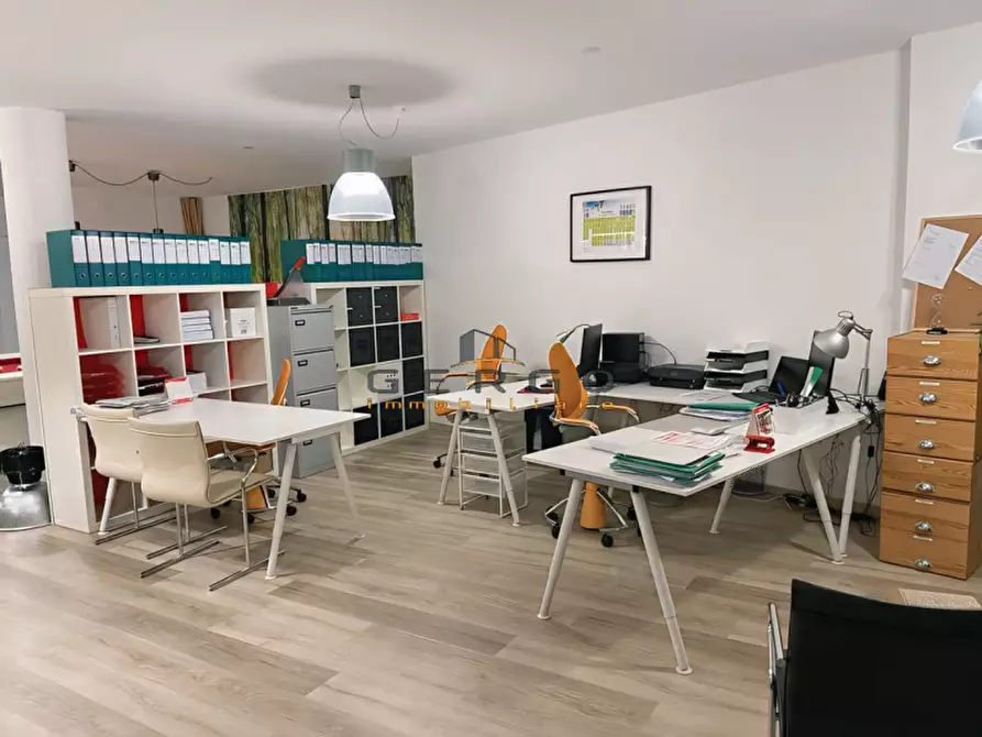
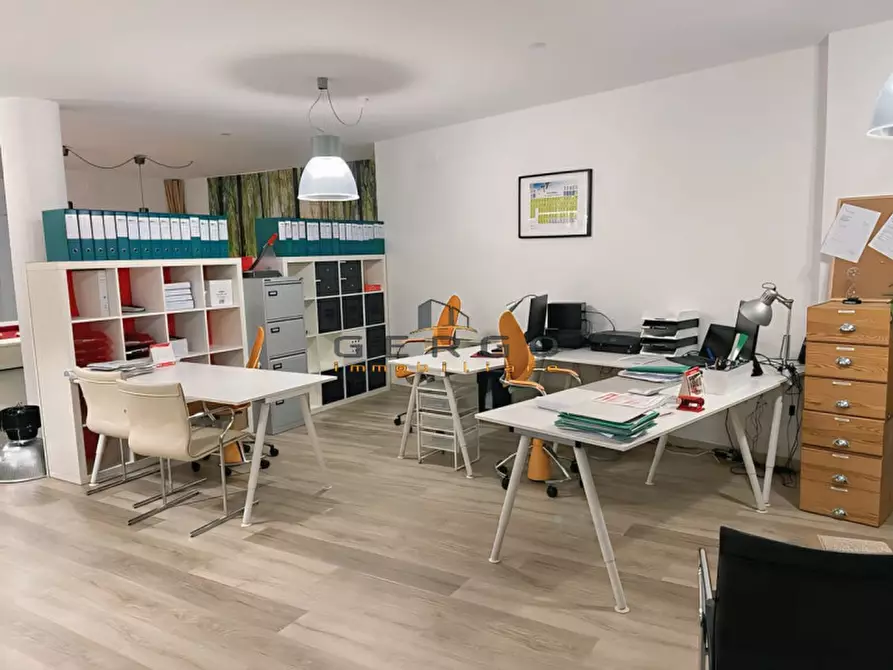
- waste bin (749, 472)
